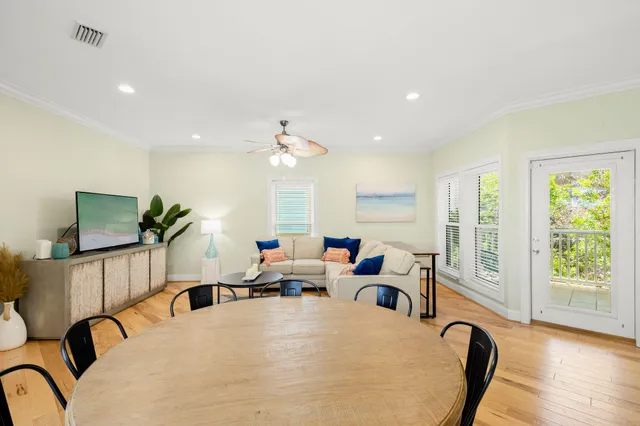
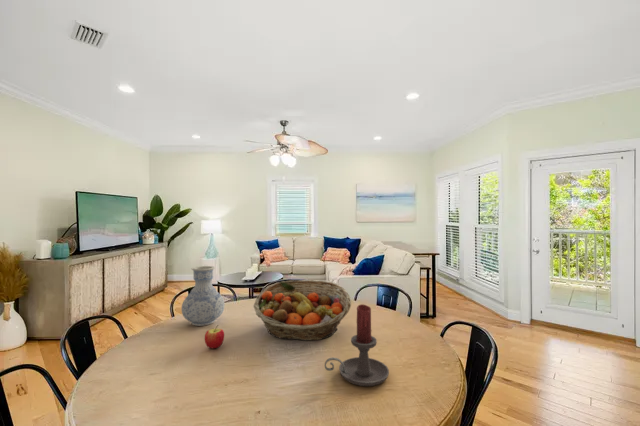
+ vase (203, 294)
+ fruit basket (302, 307)
+ candle holder (356, 340)
+ apple (214, 335)
